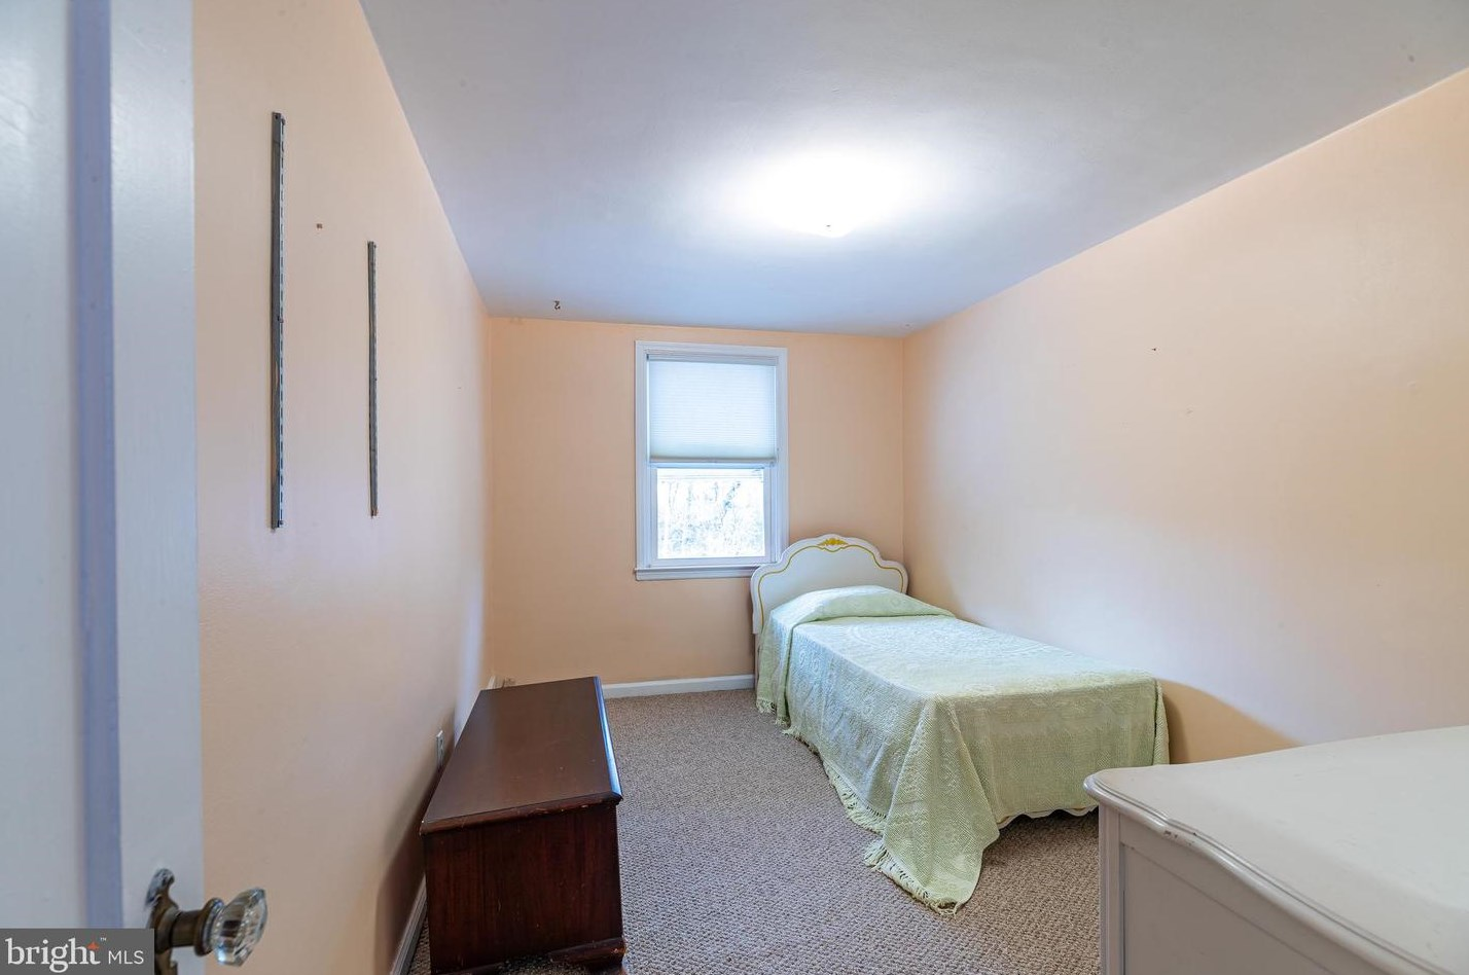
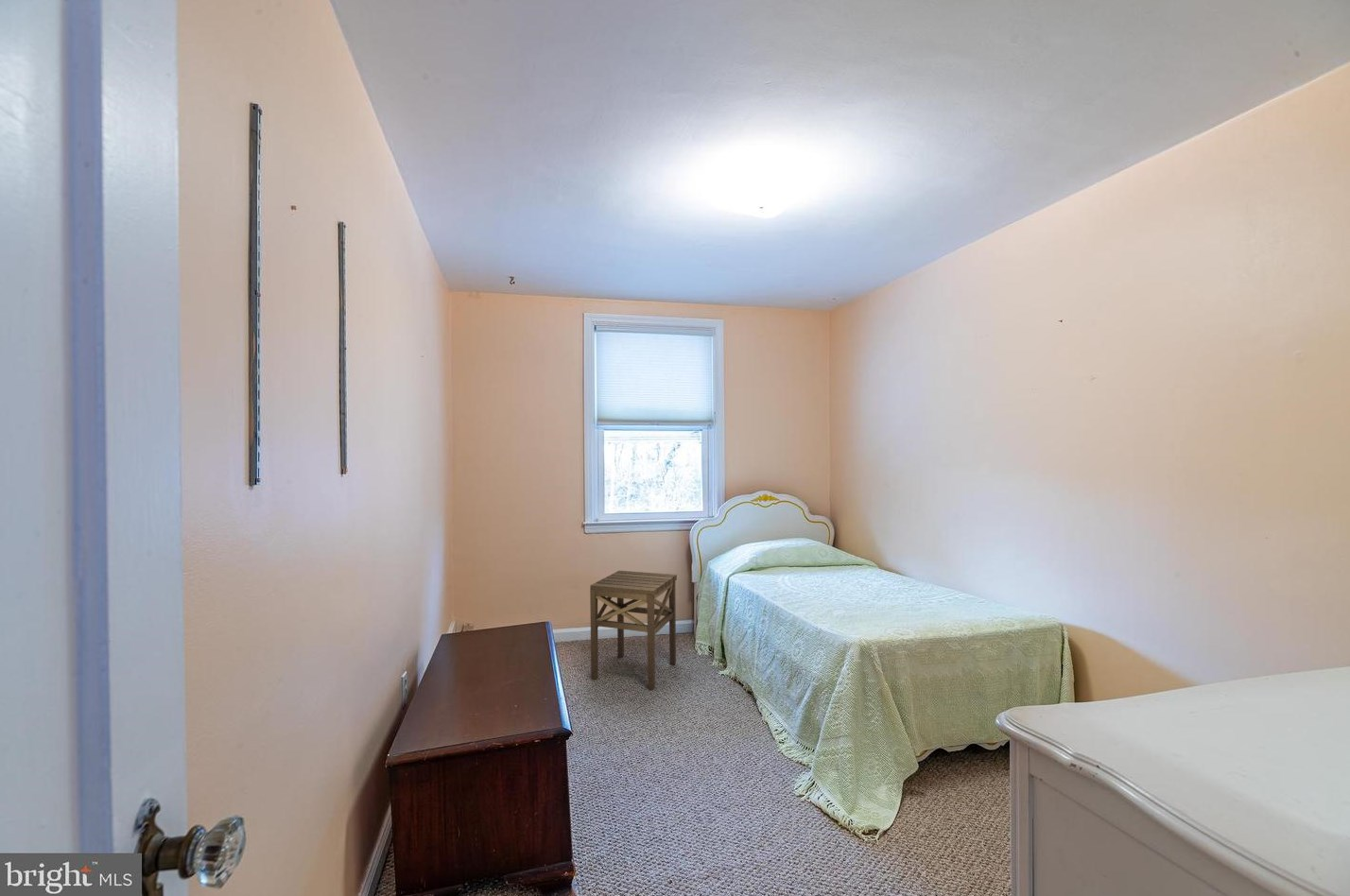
+ side table (635, 625)
